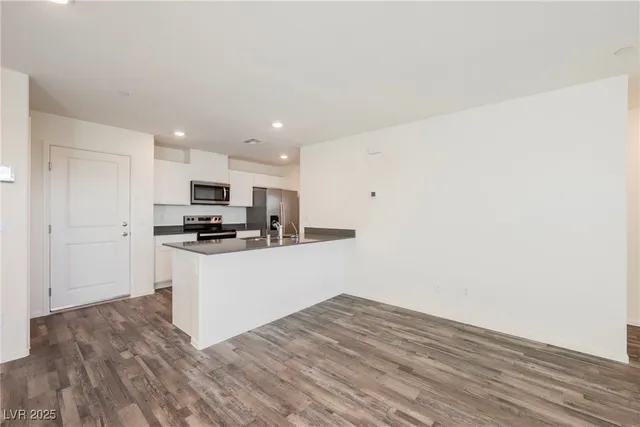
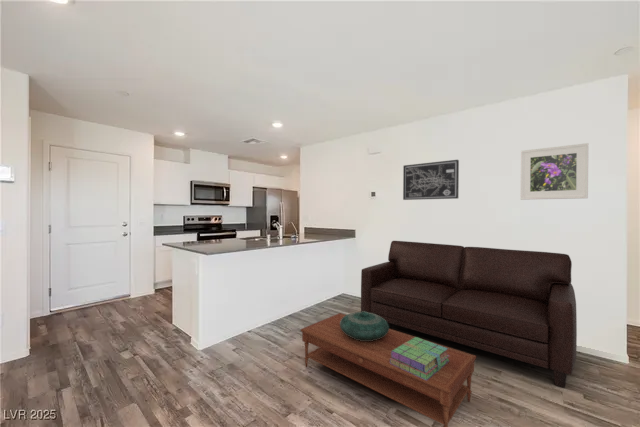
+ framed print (552, 173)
+ stack of books (419, 355)
+ decorative bowl (364, 323)
+ wall art (429, 181)
+ sofa (455, 292)
+ coffee table (379, 361)
